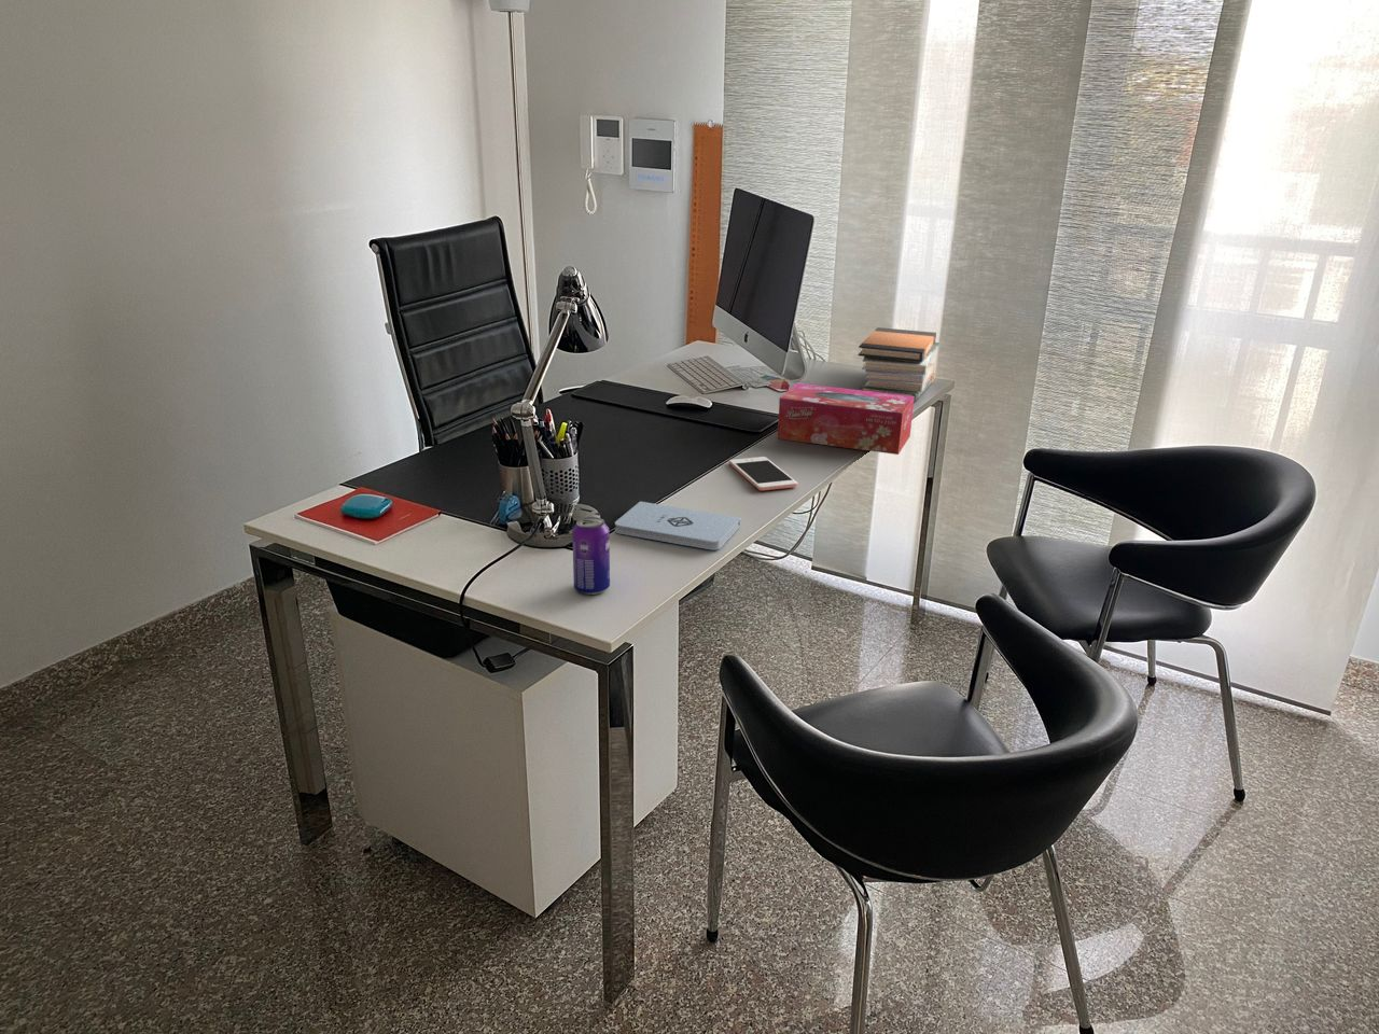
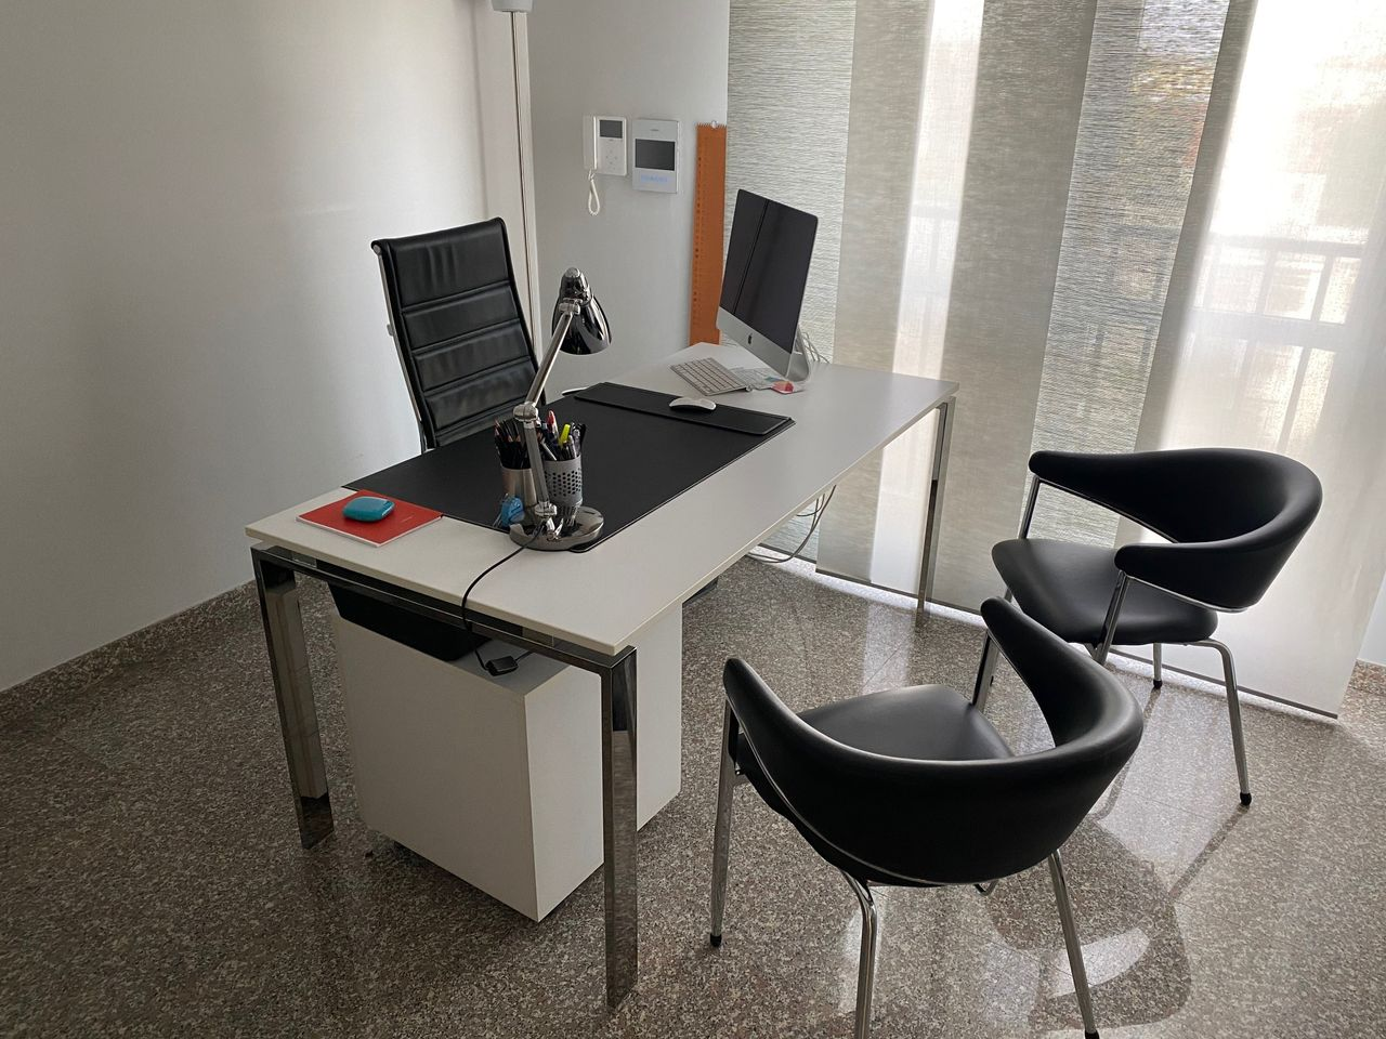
- cell phone (761, 472)
- beverage can (591, 555)
- tissue box (846, 417)
- notepad (676, 525)
- book stack (897, 363)
